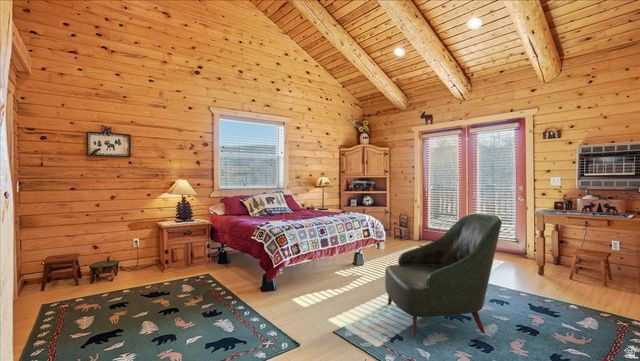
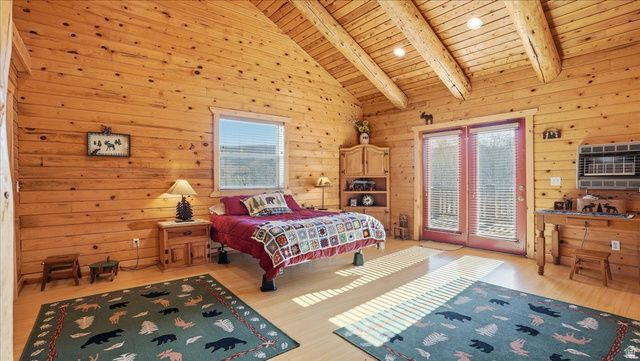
- armchair (440, 265)
